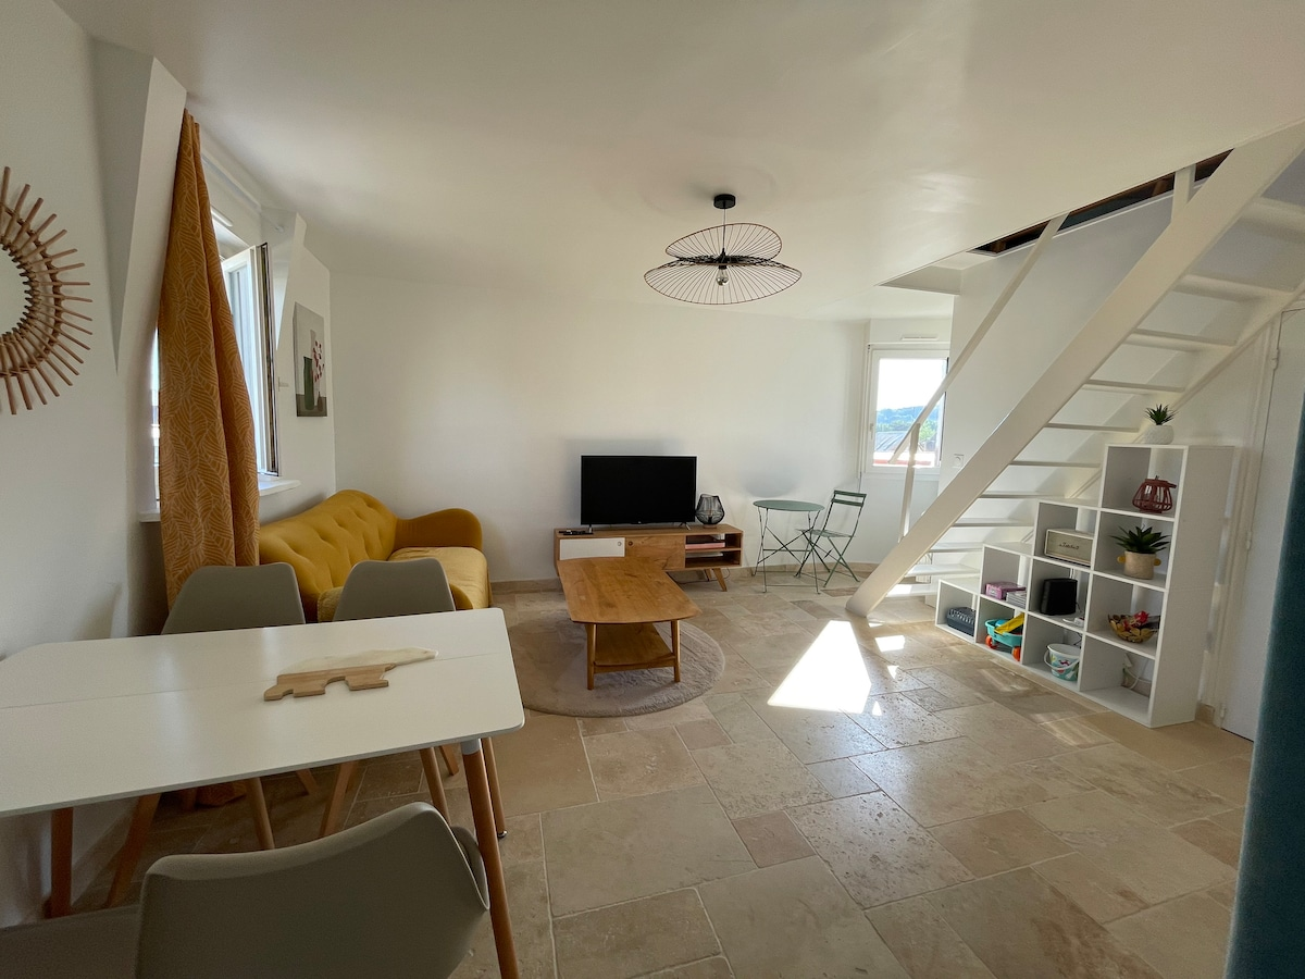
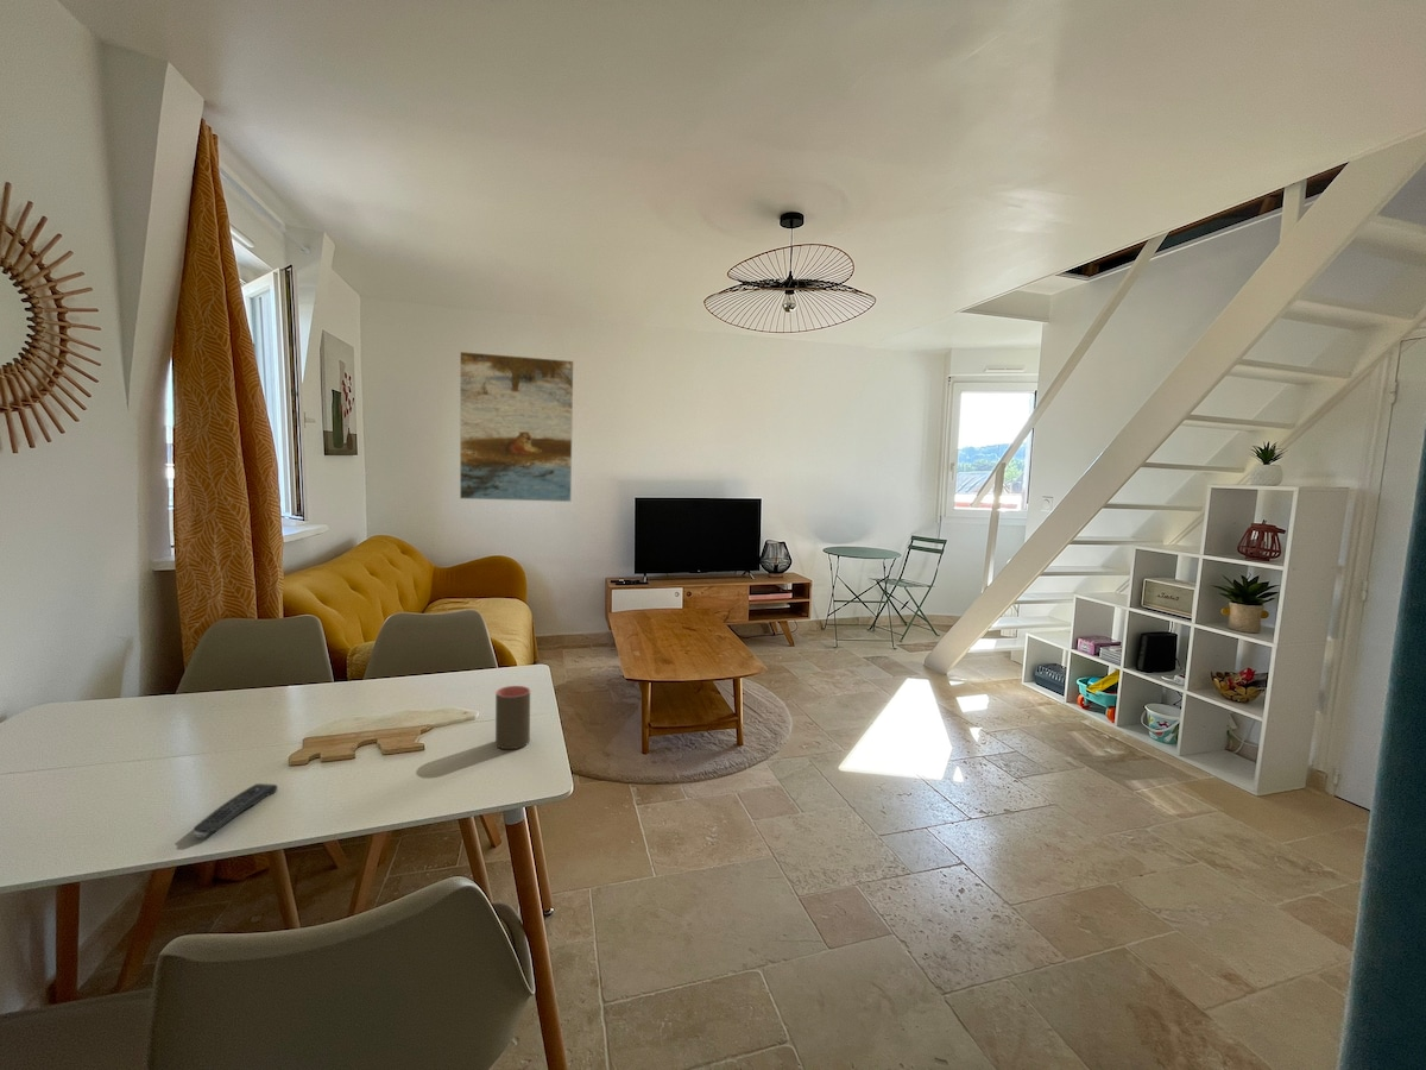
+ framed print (517, 429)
+ cup (512, 717)
+ remote control (235, 807)
